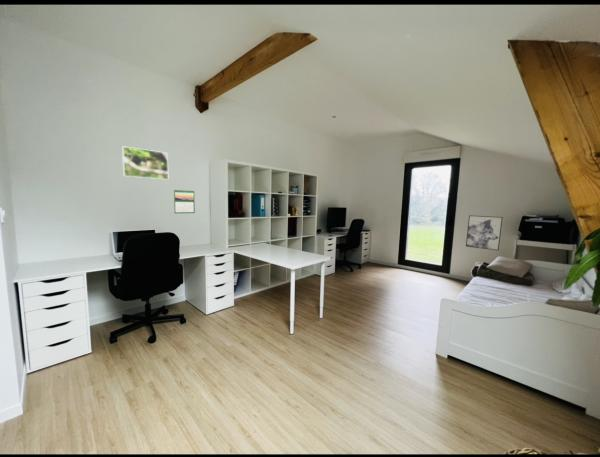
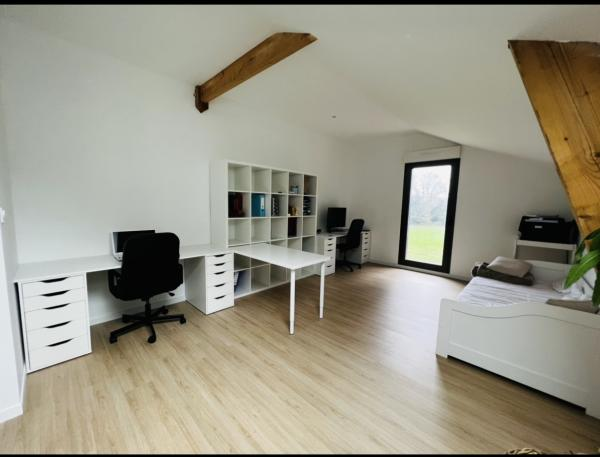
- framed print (146, 163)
- calendar (184, 201)
- wall art (483, 232)
